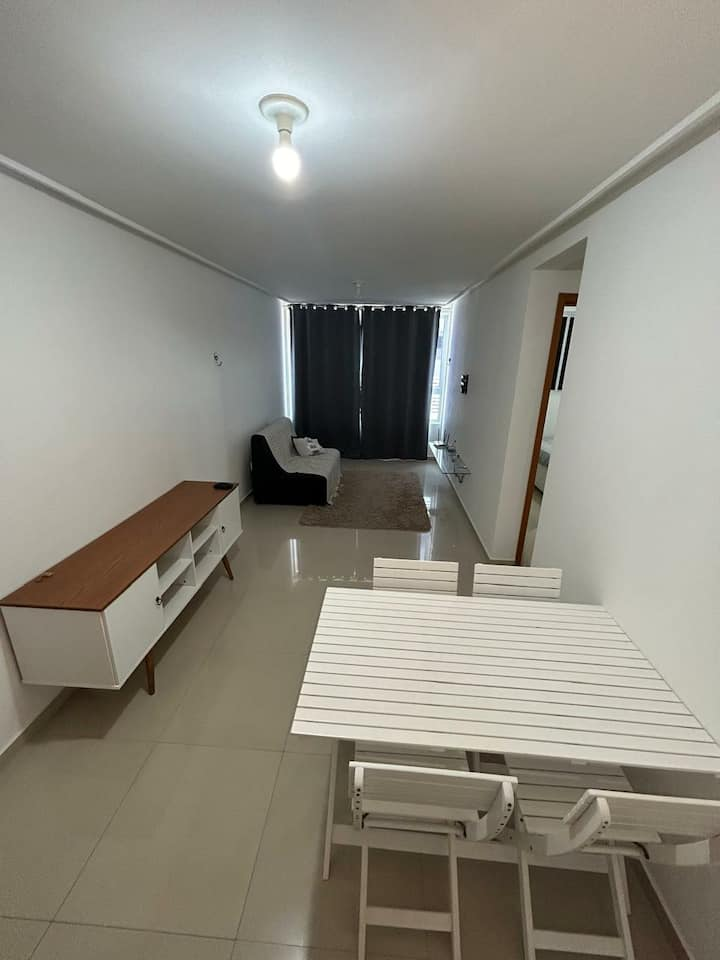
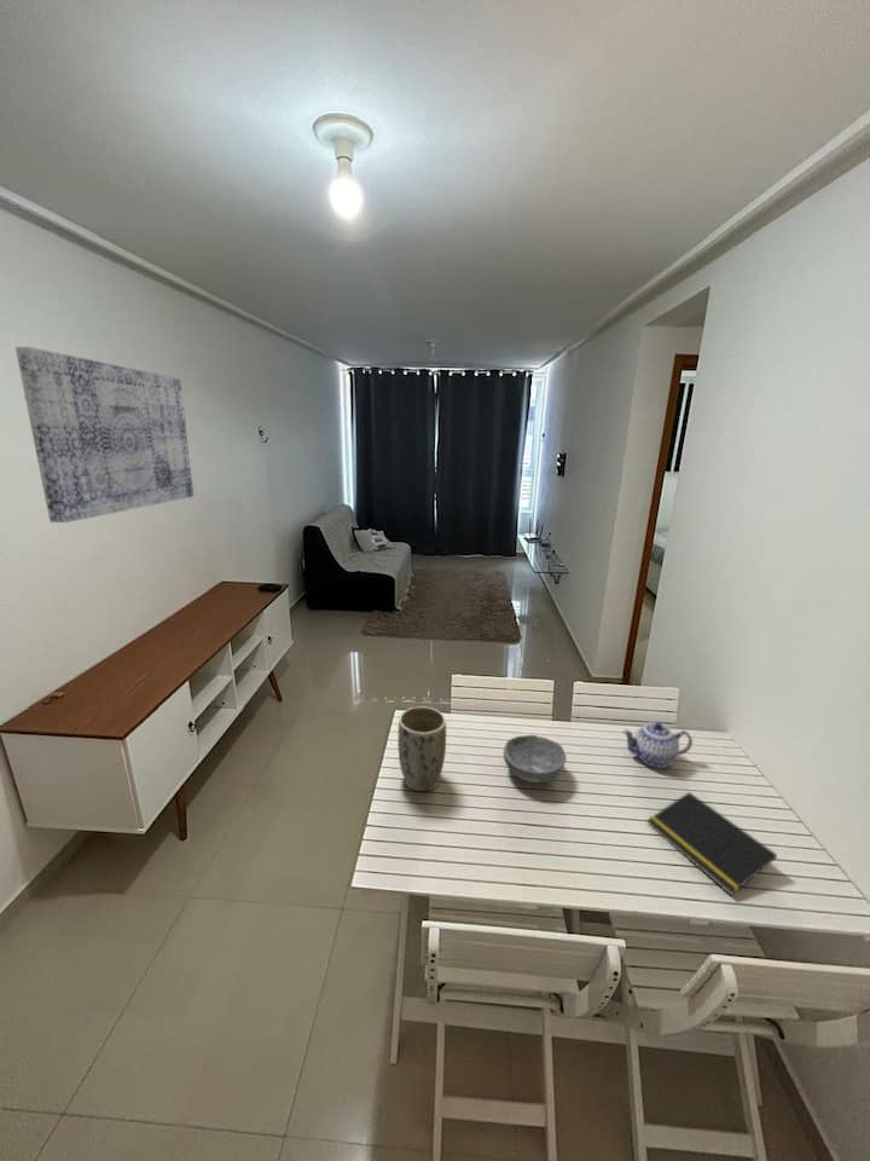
+ plant pot (422, 750)
+ bowl (533, 762)
+ notepad (707, 838)
+ wall art (124, 439)
+ teapot (656, 741)
